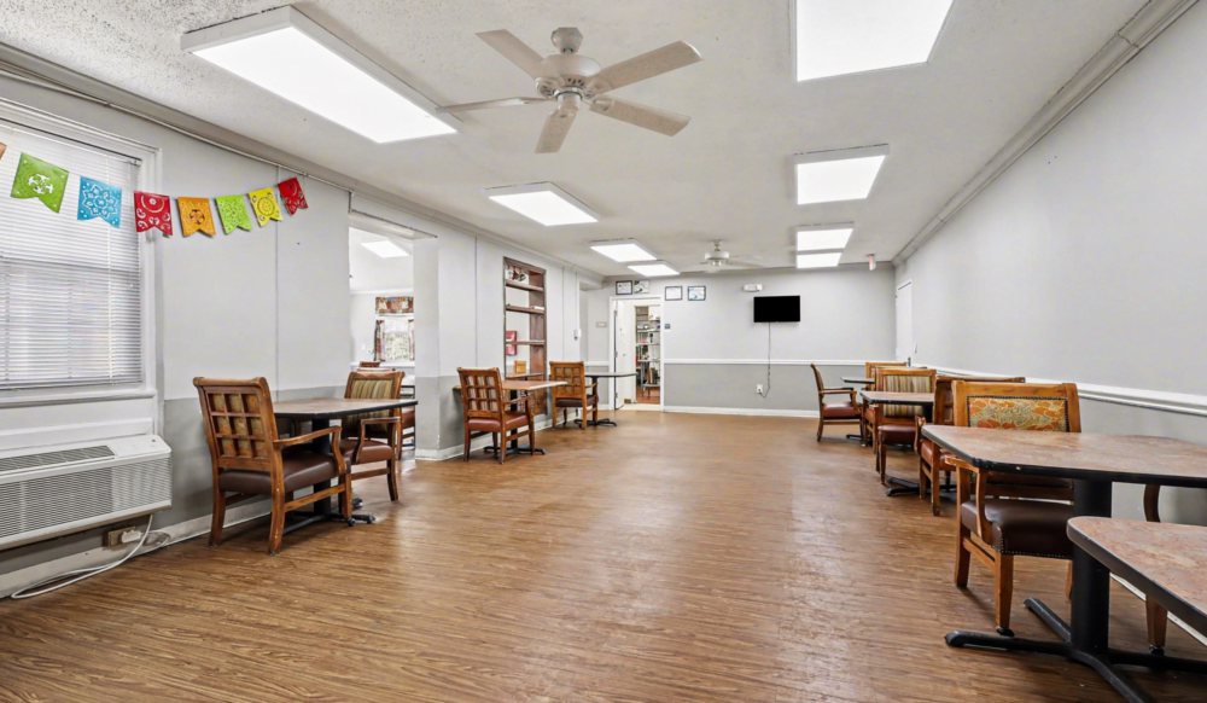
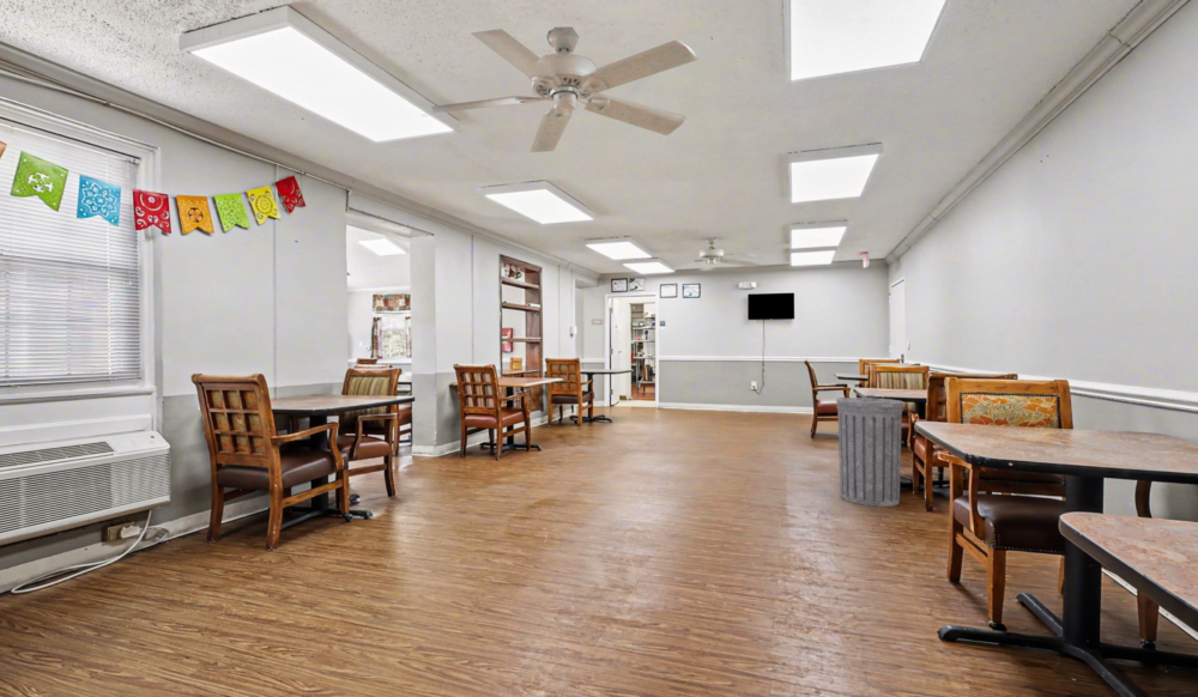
+ trash can (869, 447)
